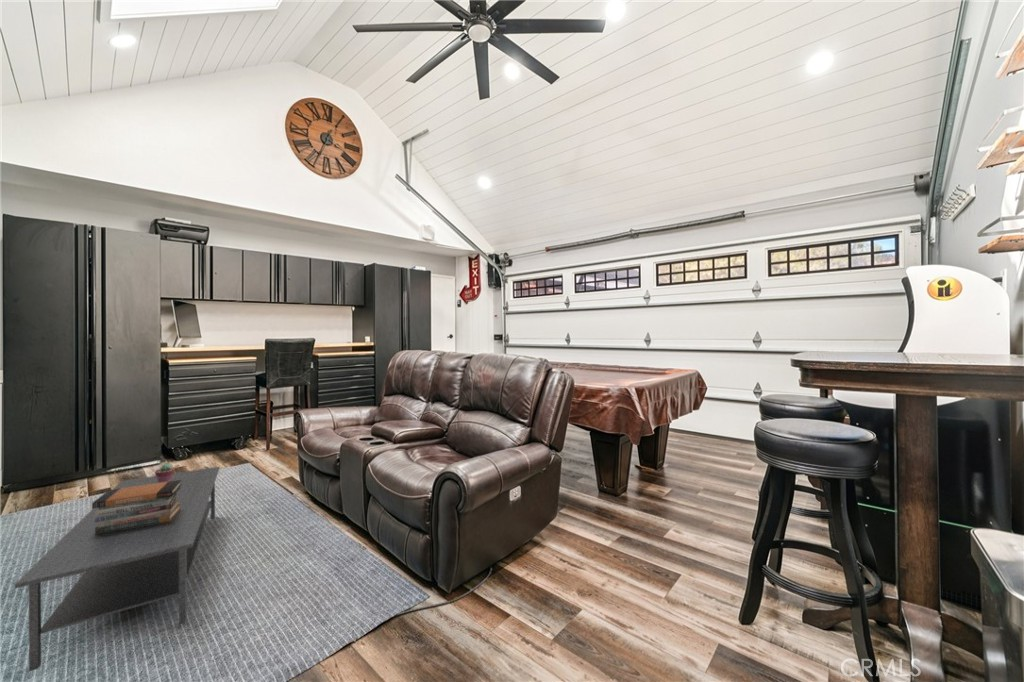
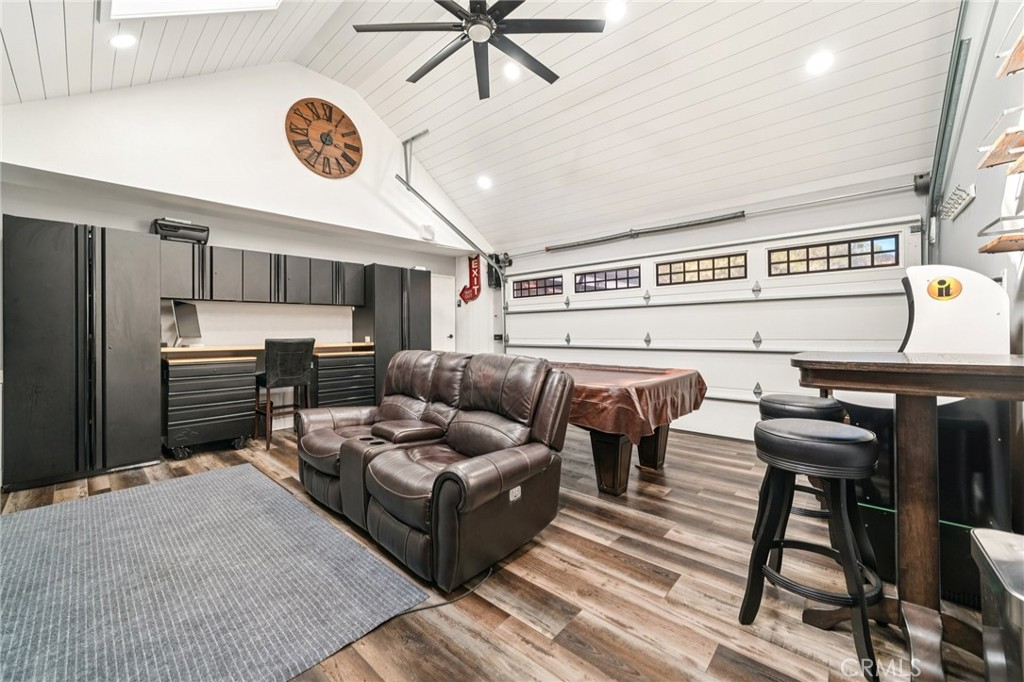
- coffee table (150, 538)
- book stack (139, 504)
- potted succulent (165, 473)
